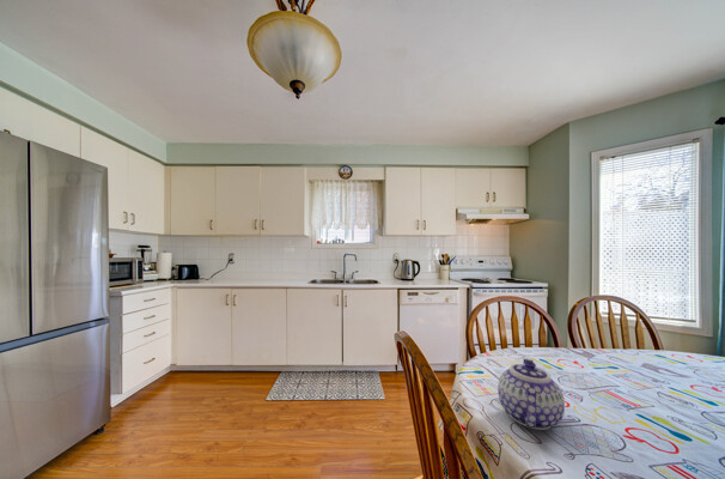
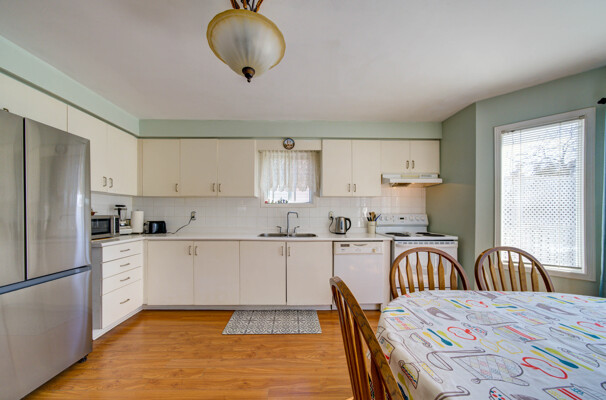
- teapot (529, 389)
